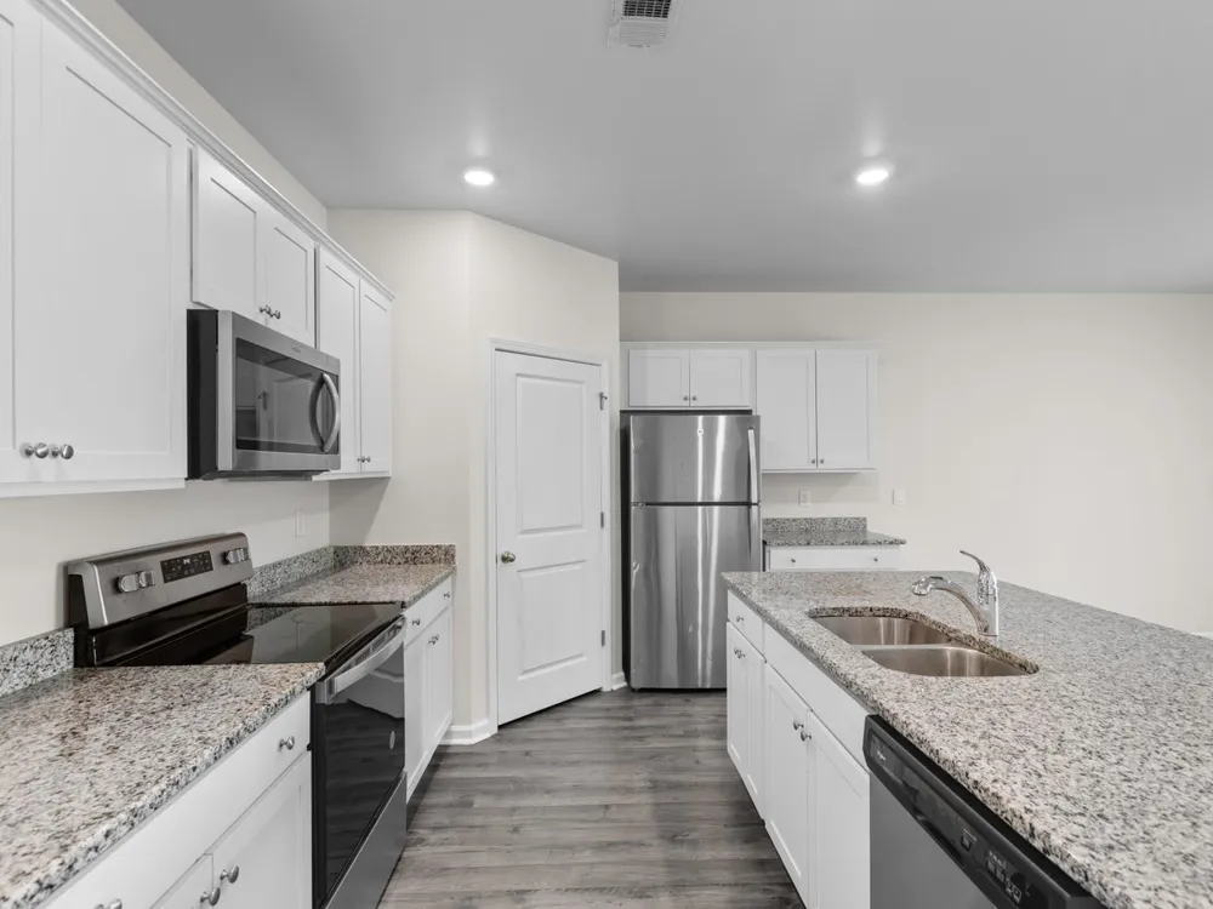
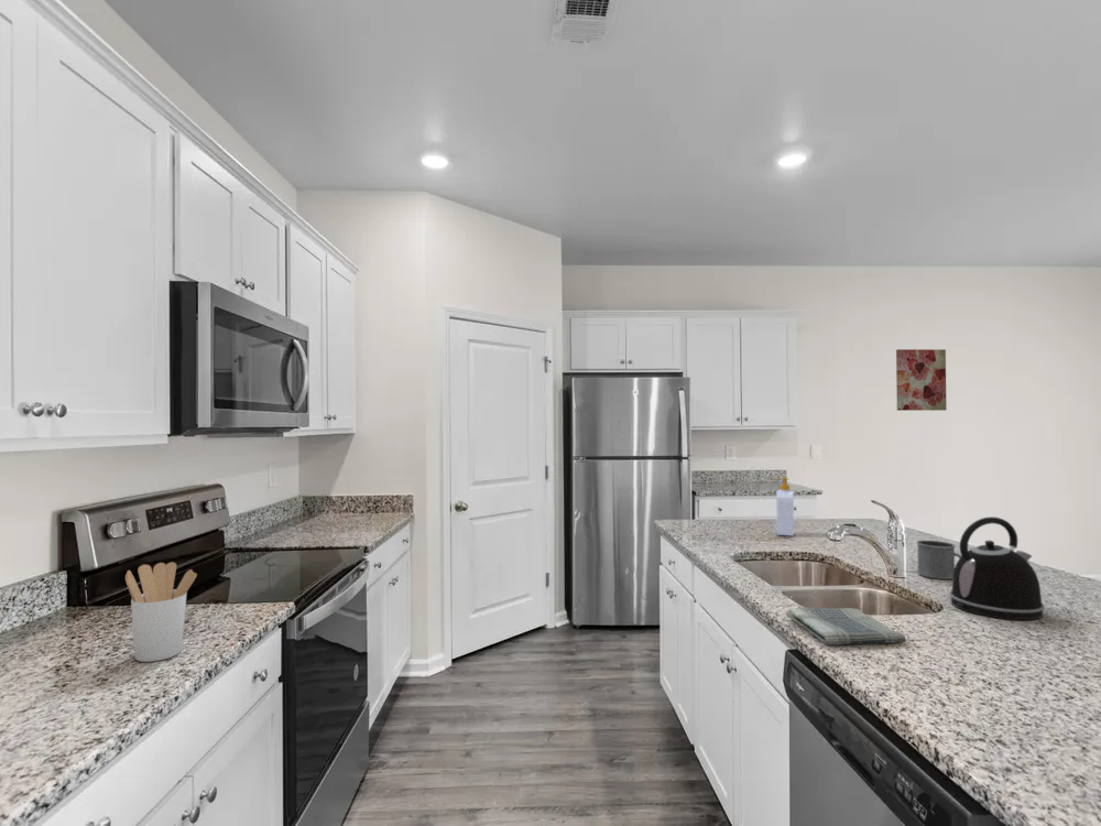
+ wall art (920, 380)
+ dish towel (841, 622)
+ kettle (993, 562)
+ utensil holder (157, 607)
+ mug (940, 559)
+ soap bottle (784, 506)
